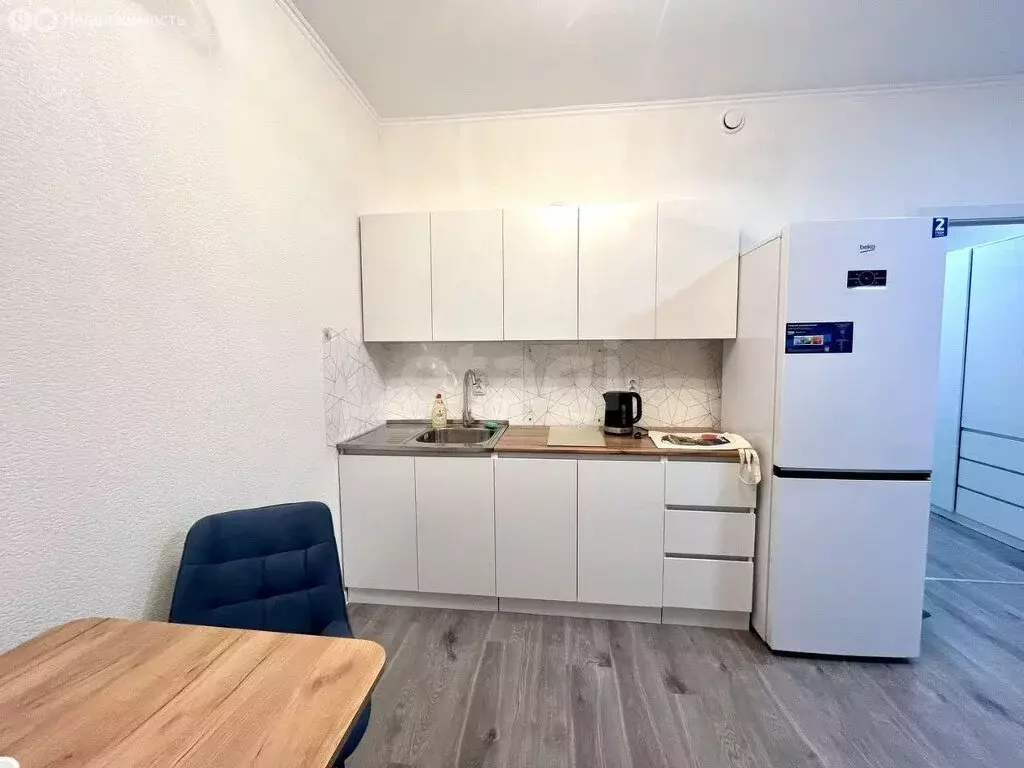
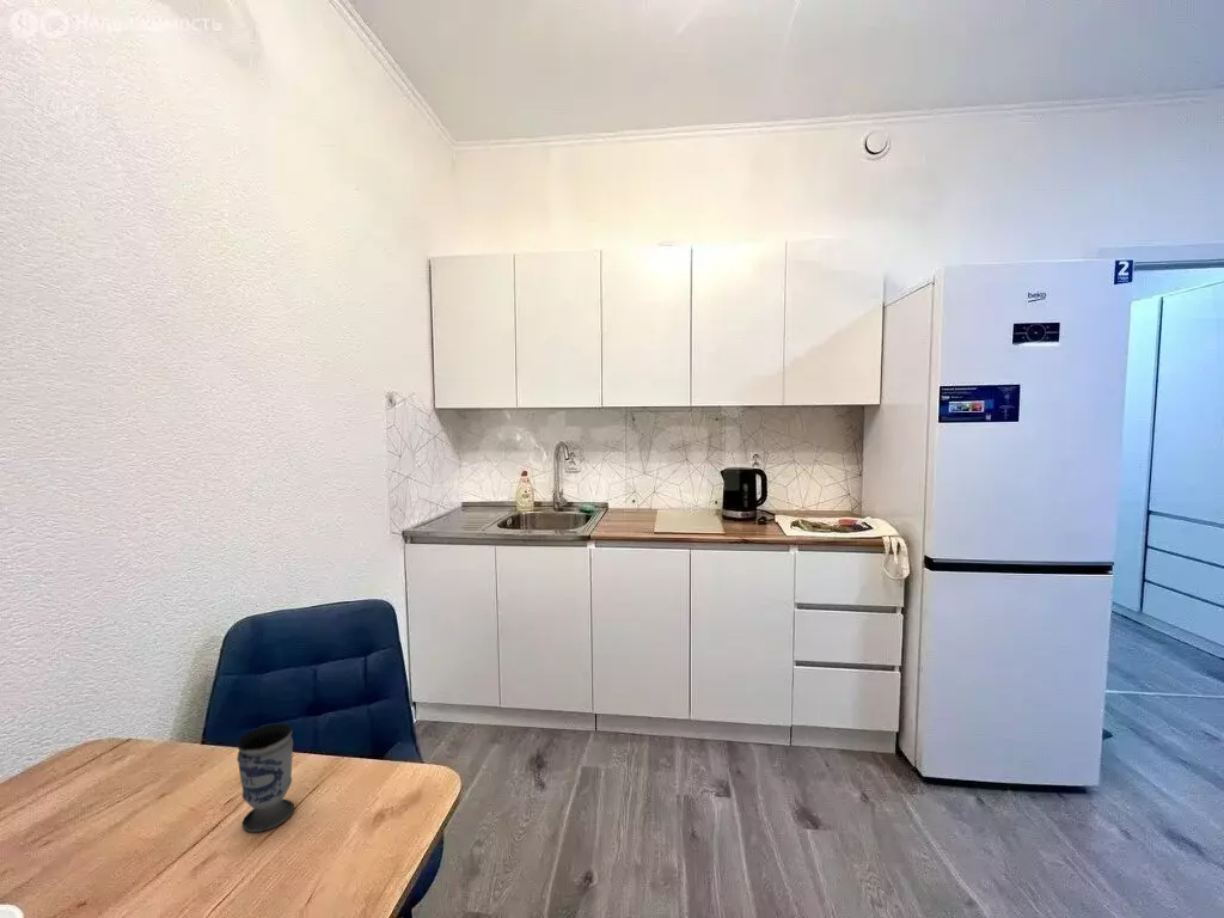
+ cup (267, 776)
